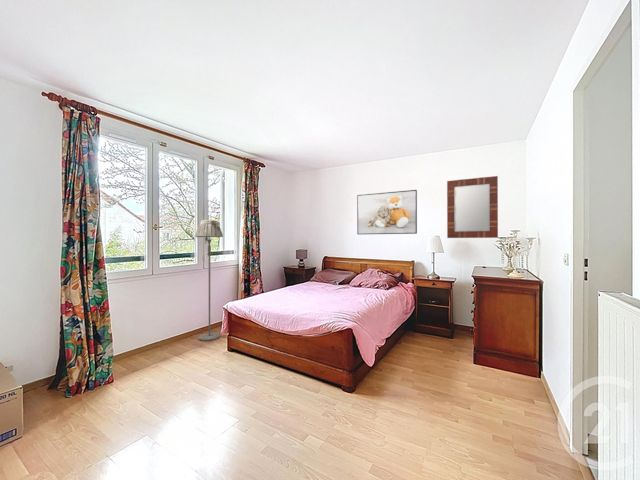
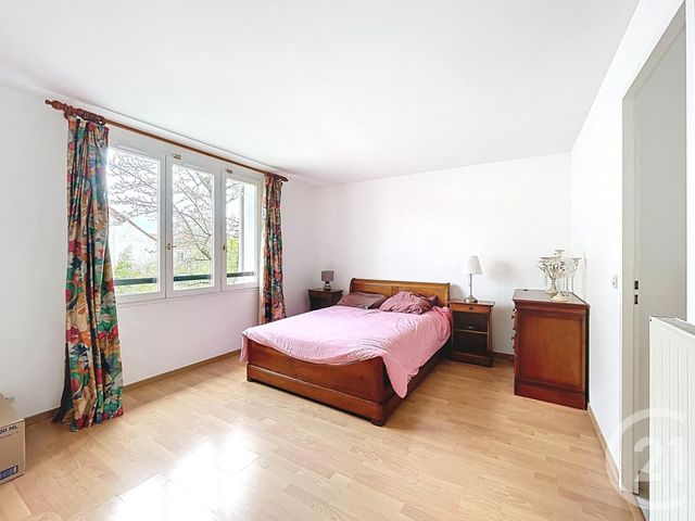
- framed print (385, 213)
- floor lamp (209, 278)
- home mirror (471, 208)
